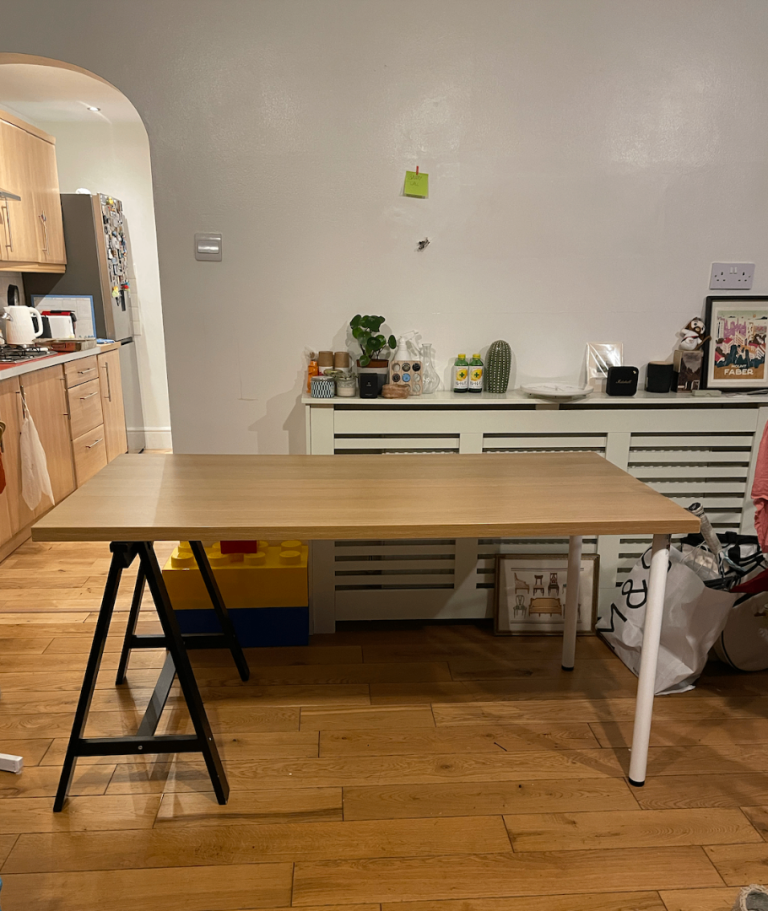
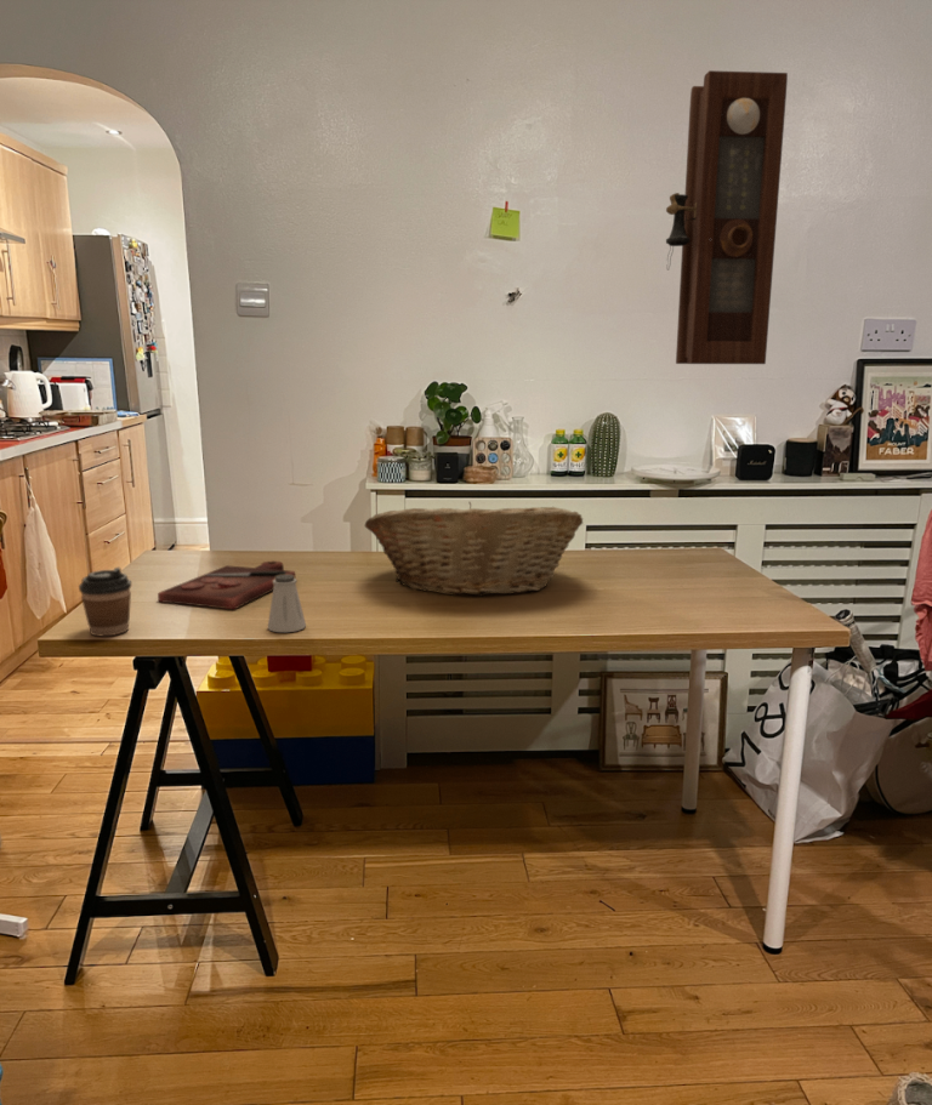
+ cutting board (231, 581)
+ fruit basket (473, 539)
+ pendulum clock (717, 226)
+ saltshaker (285, 602)
+ coffee cup (107, 599)
